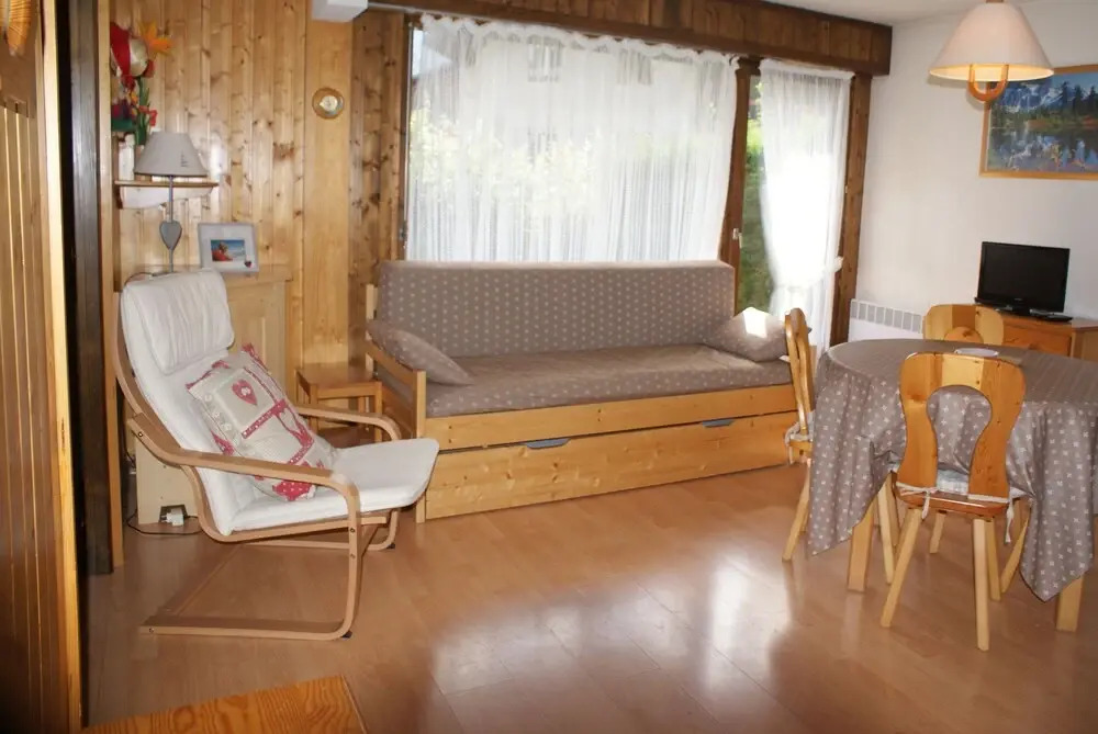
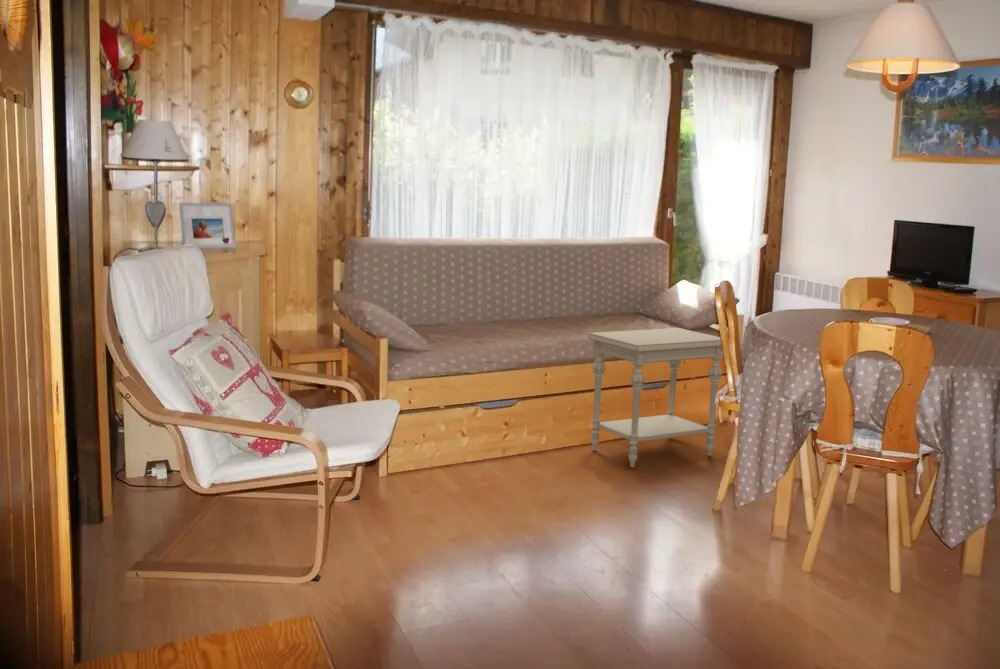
+ side table (669, 395)
